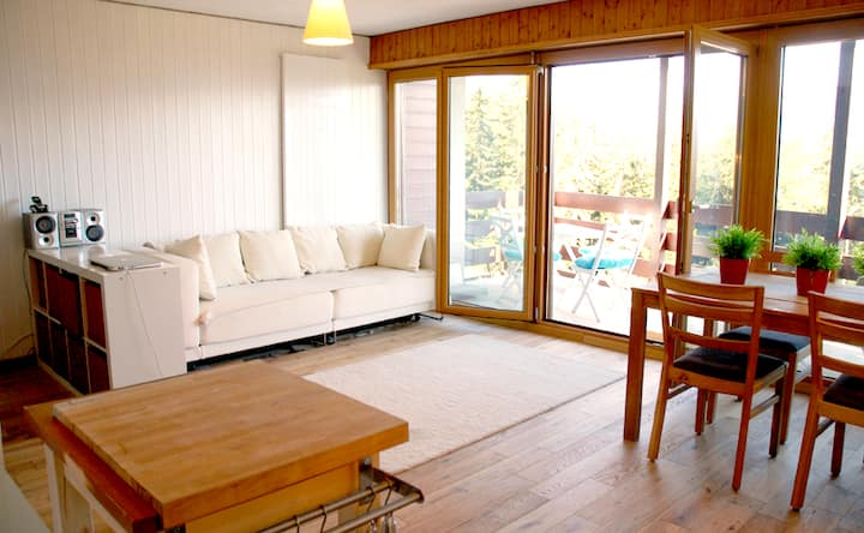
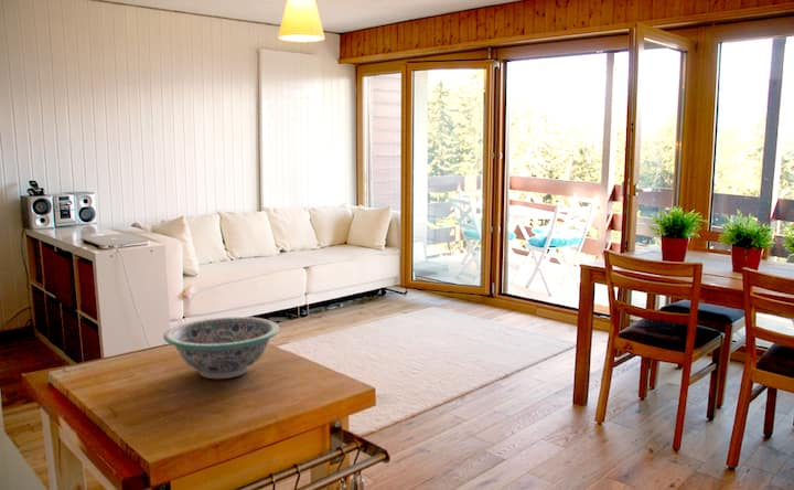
+ decorative bowl (223, 350)
